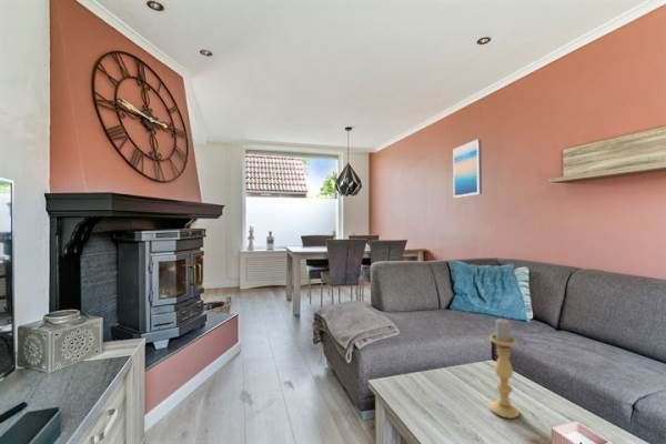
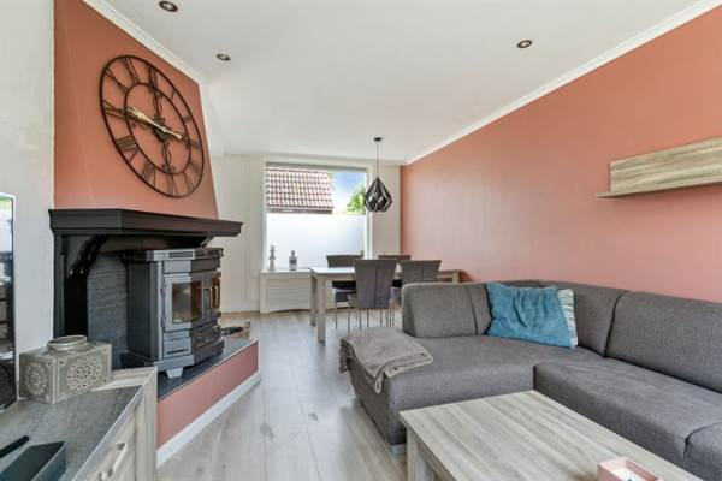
- wall art (466, 170)
- candle holder (503, 364)
